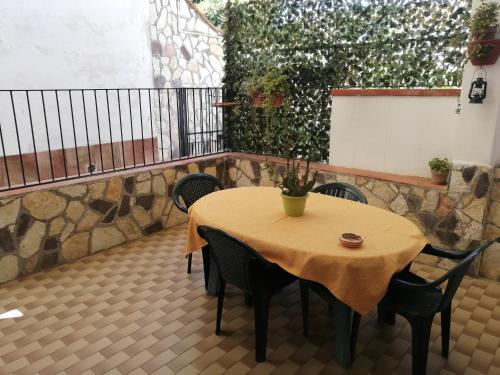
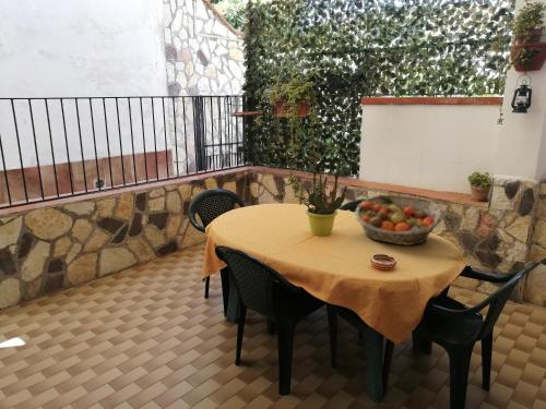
+ fruit basket (396, 218)
